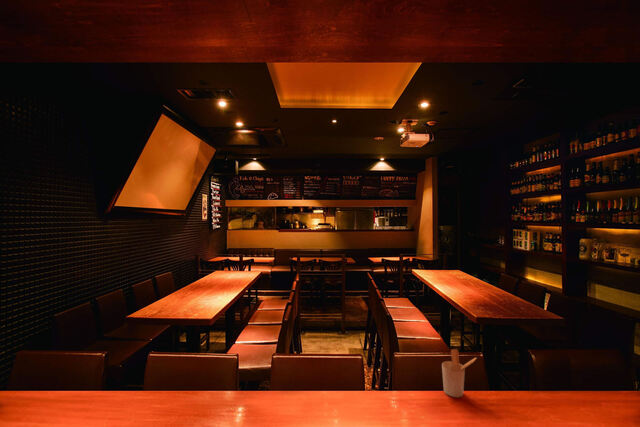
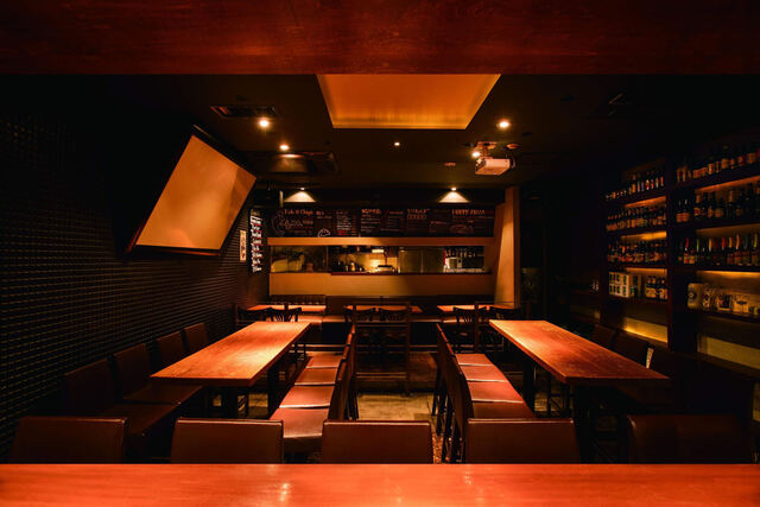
- utensil holder (459, 374)
